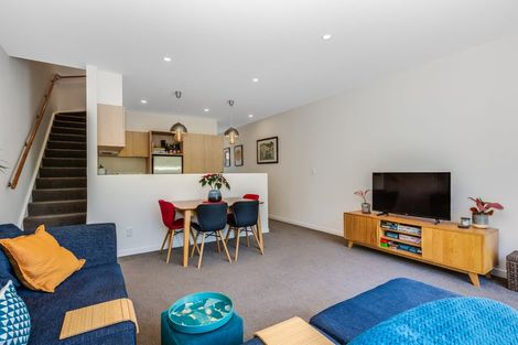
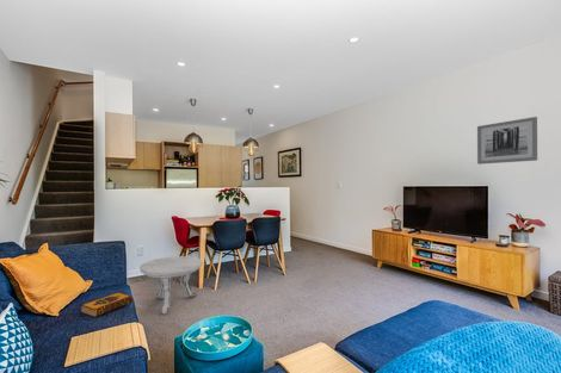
+ side table (171, 284)
+ wall art (505, 142)
+ hardback book (107, 304)
